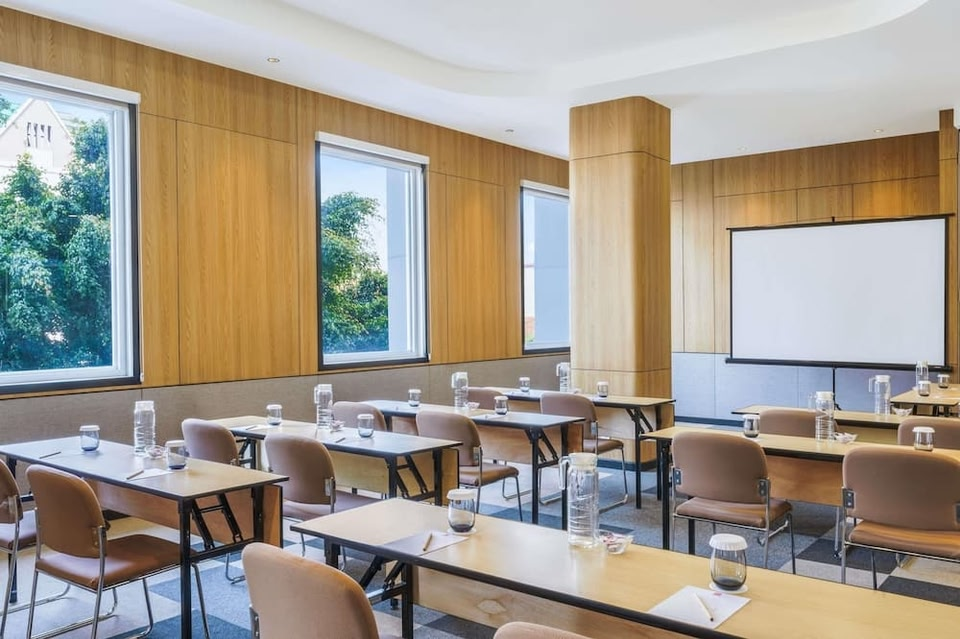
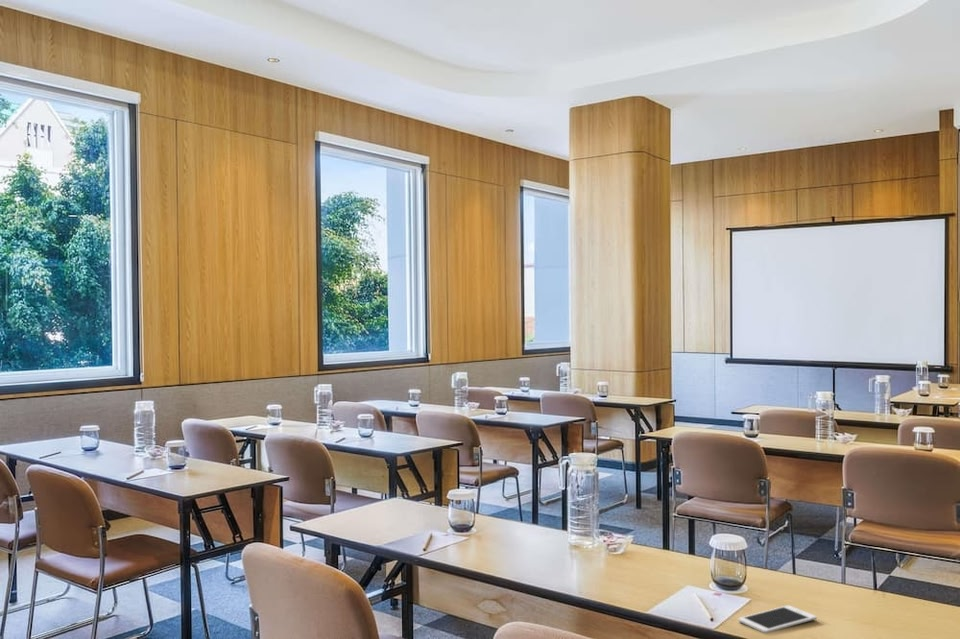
+ cell phone (777, 618)
